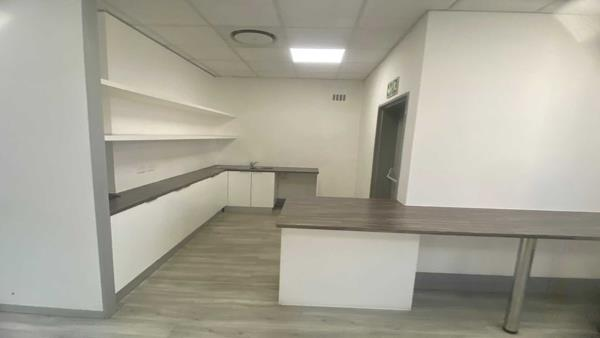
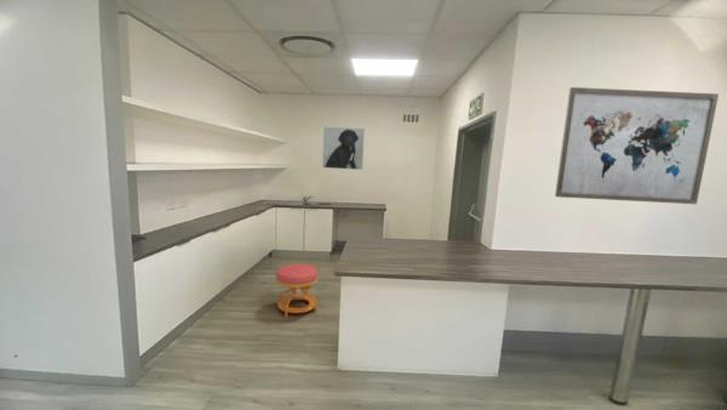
+ stool (297, 286)
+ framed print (343, 148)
+ wall art (634, 147)
